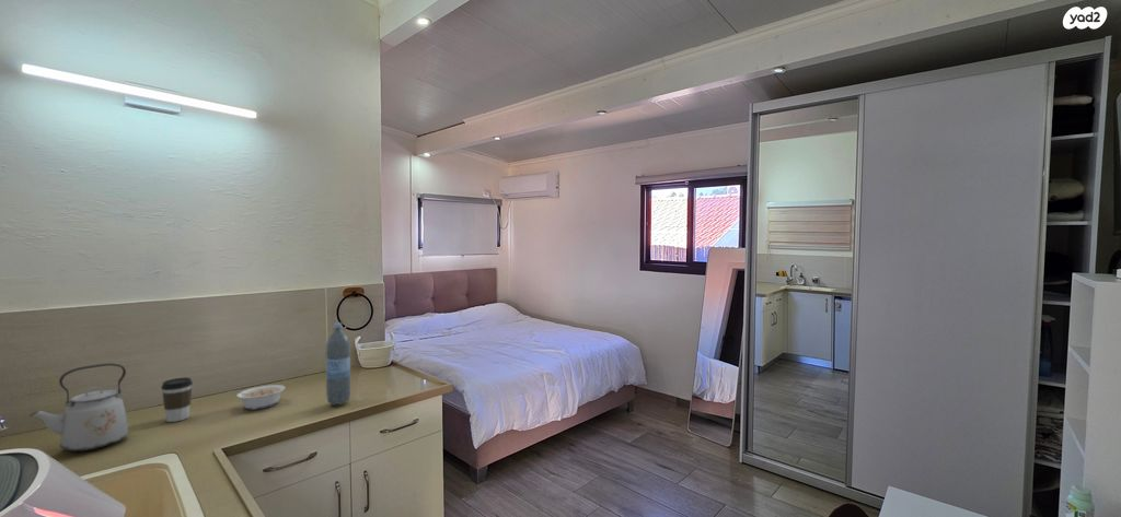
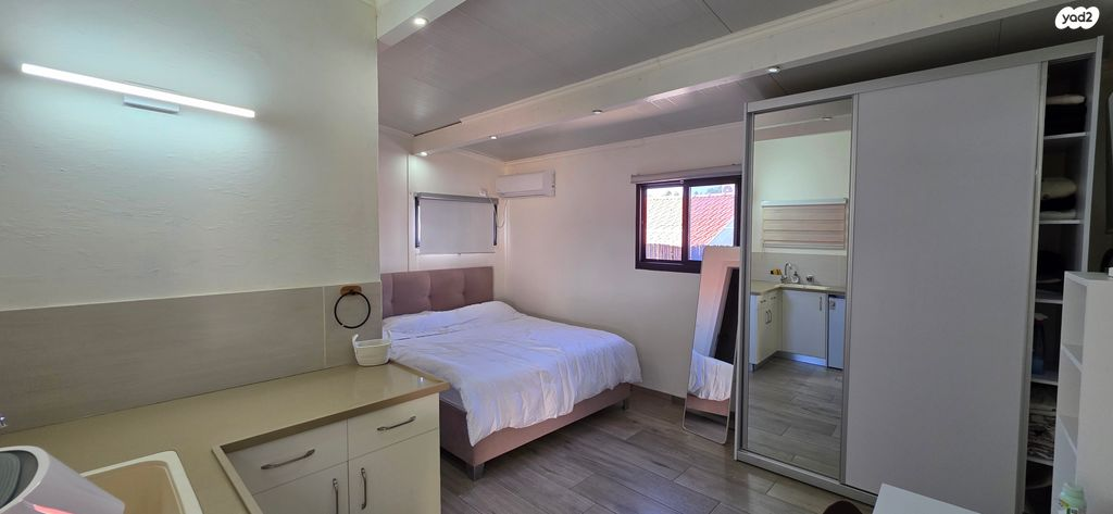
- water bottle (338, 363)
- kettle (81, 408)
- legume (259, 397)
- coffee cup (177, 399)
